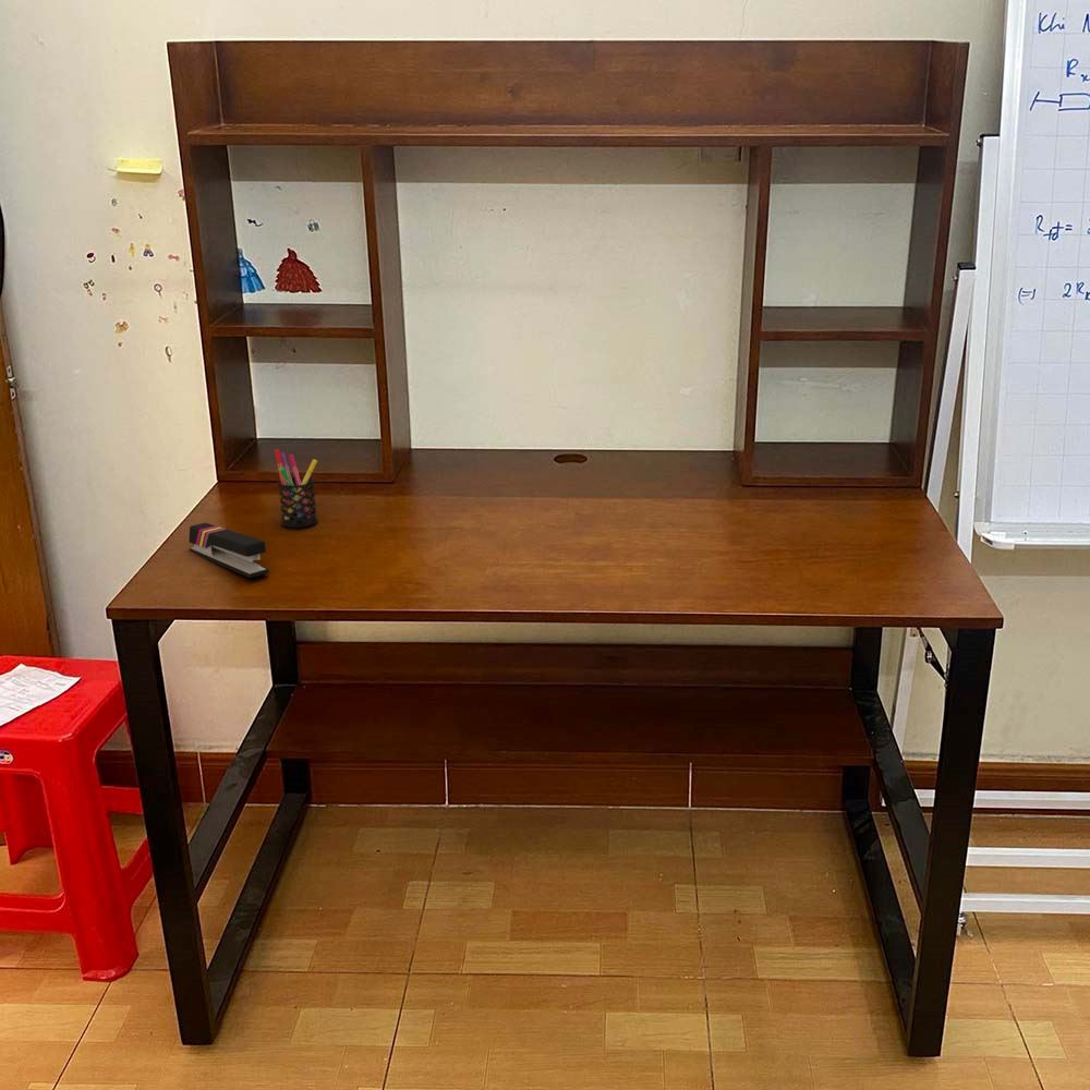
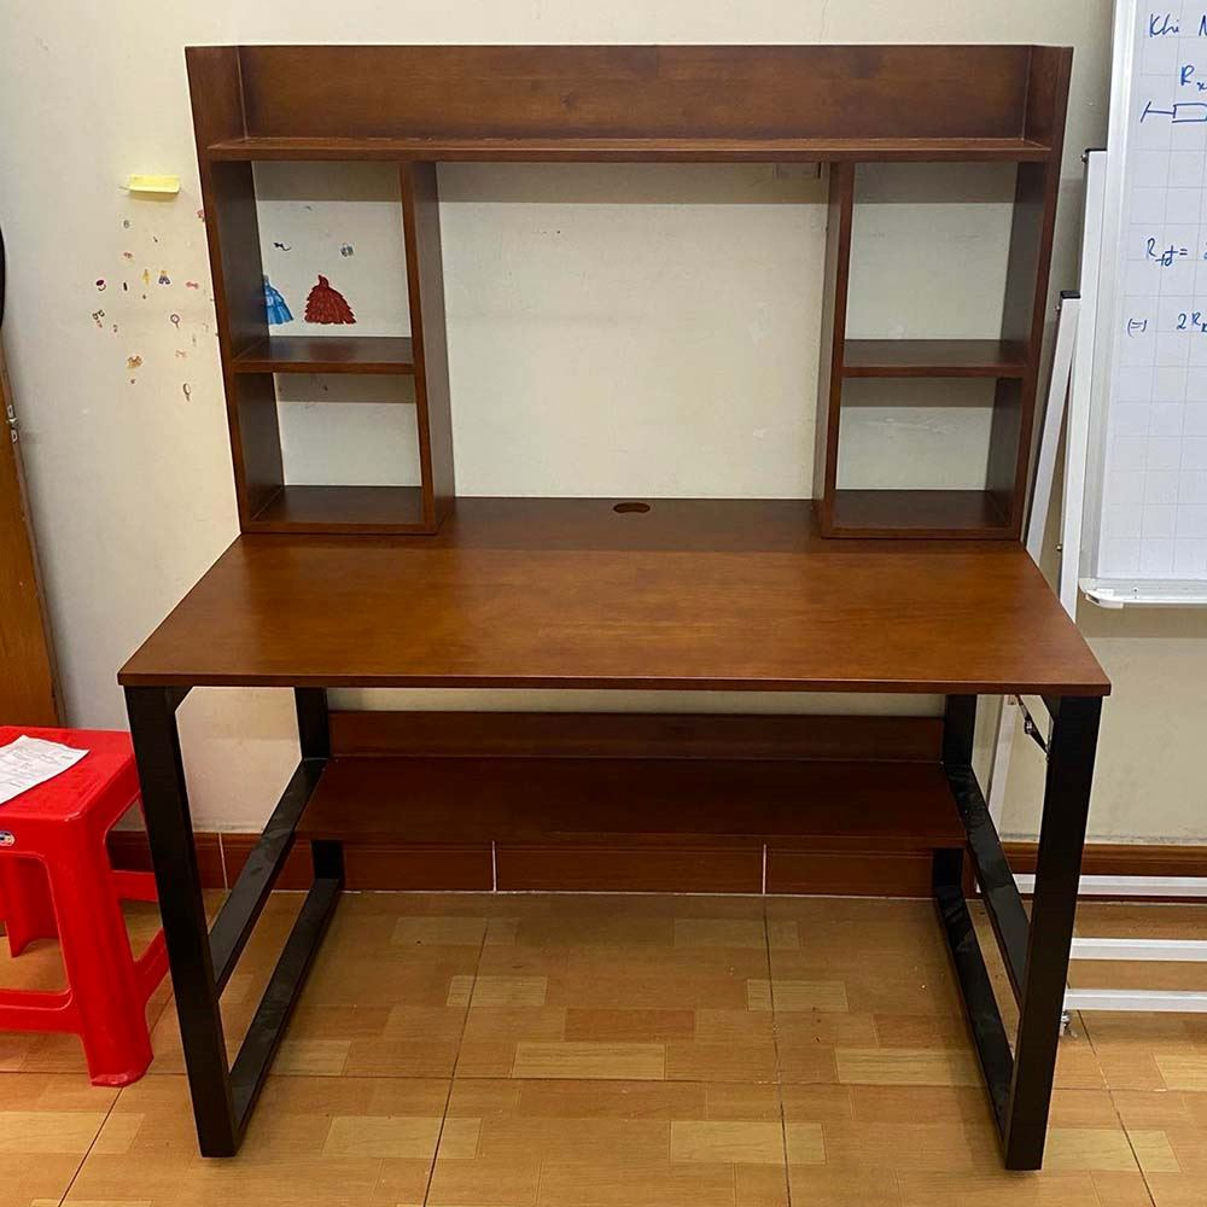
- stapler (226, 546)
- pen holder (292, 487)
